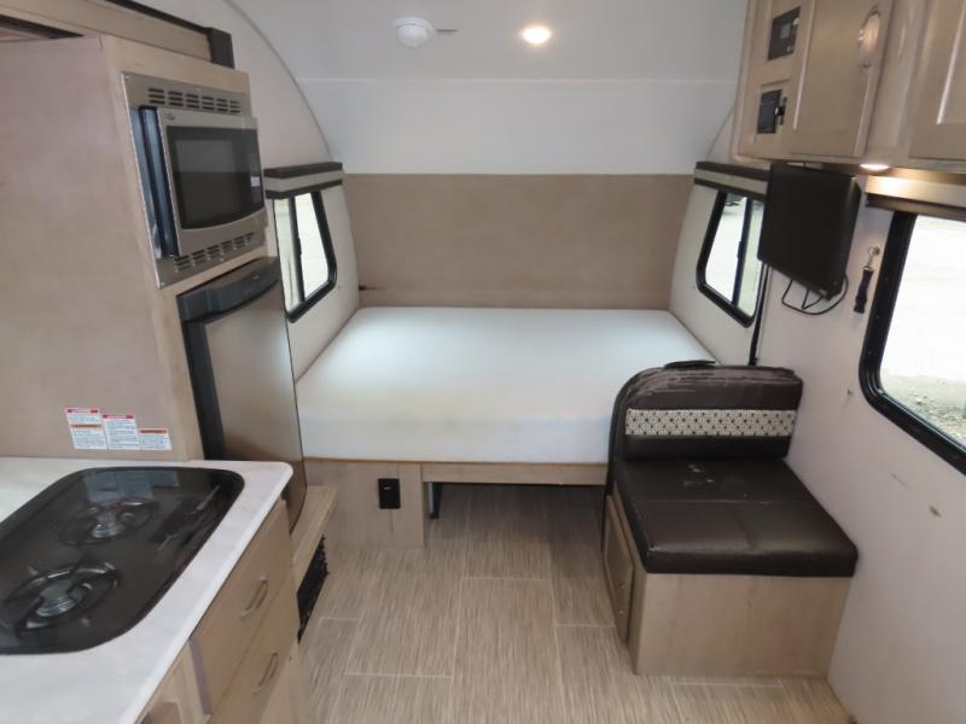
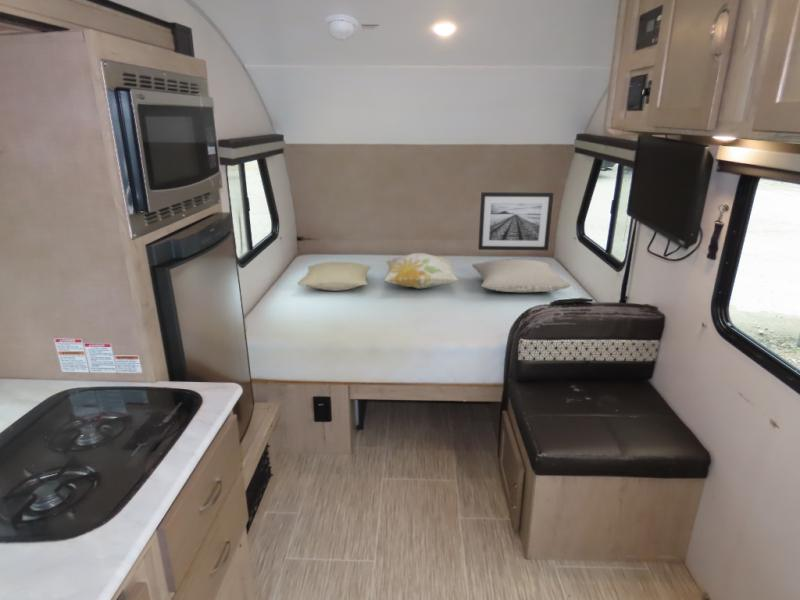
+ pillow (517, 274)
+ pillow (336, 274)
+ decorative pillow (419, 270)
+ wall art (515, 221)
